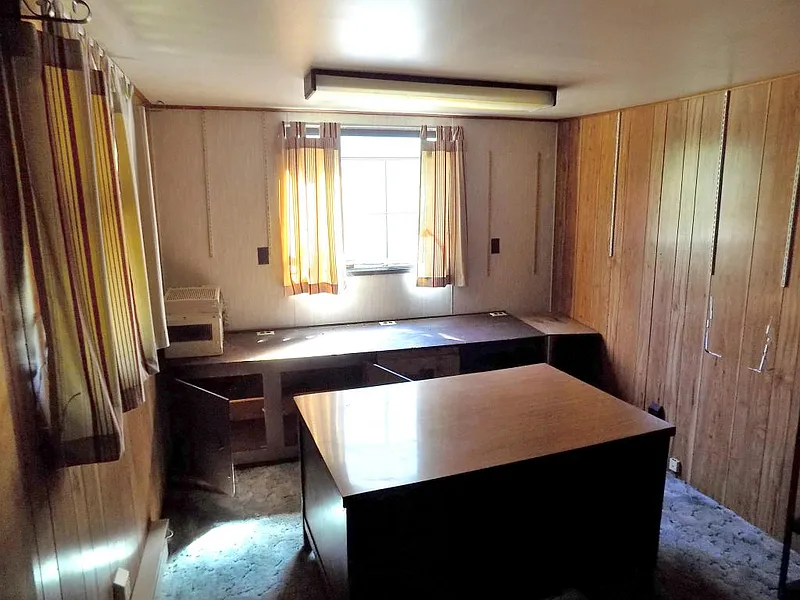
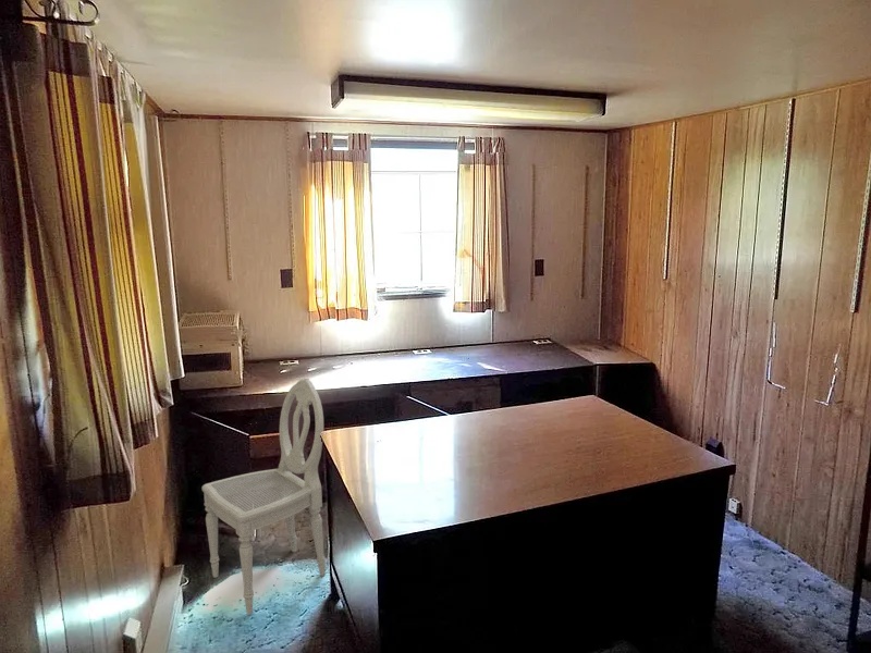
+ dining chair (267, 483)
